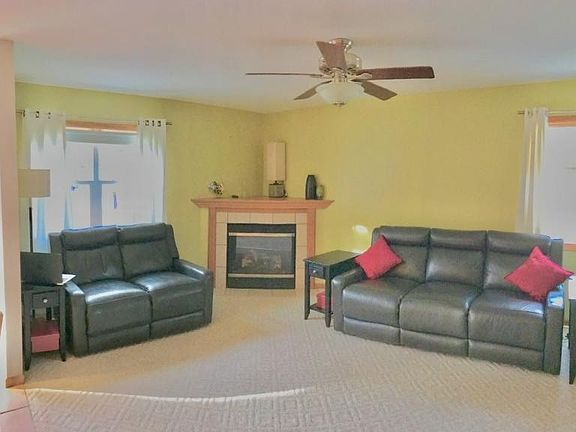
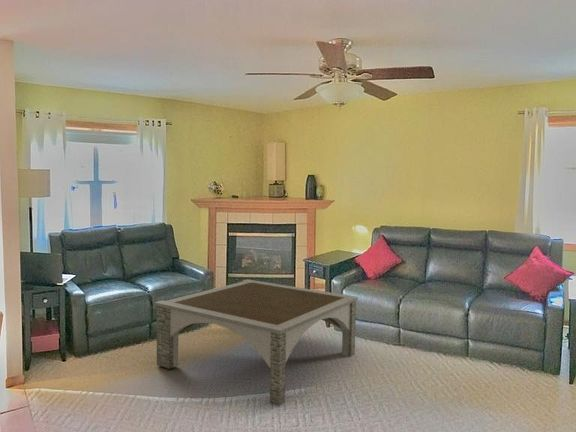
+ coffee table (259, 329)
